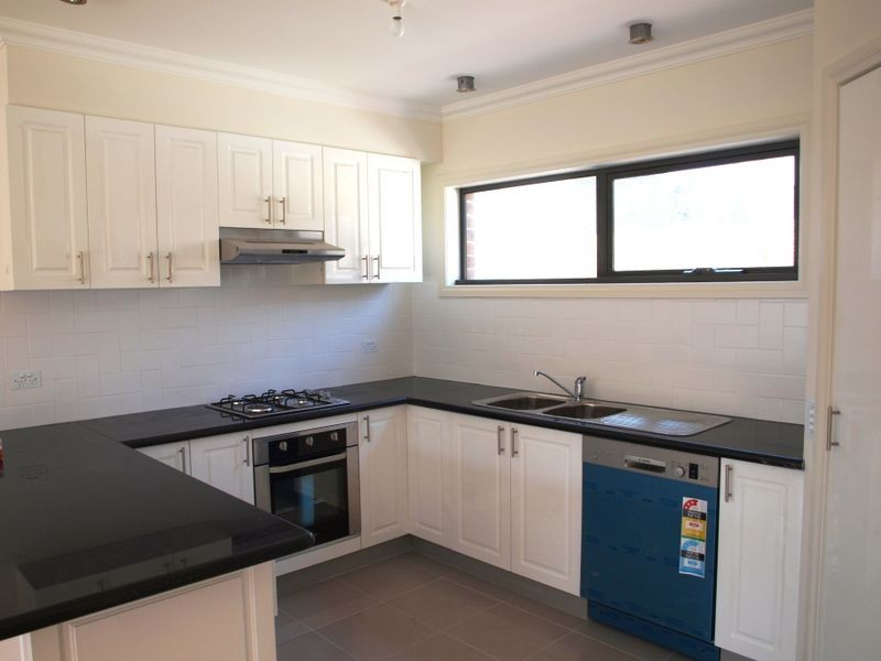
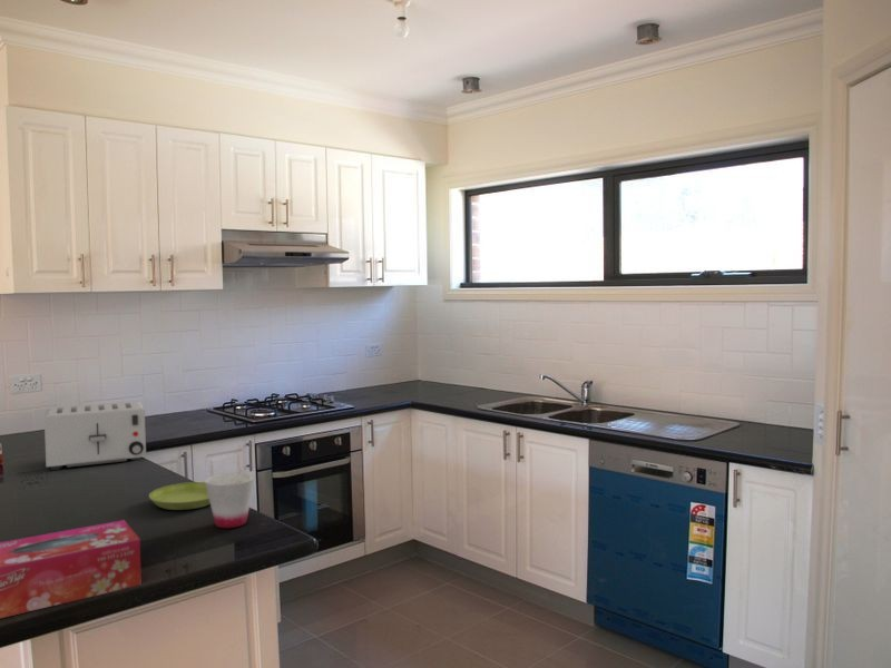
+ tissue box (57, 567)
+ saucer (187, 497)
+ toaster (96, 434)
+ cup (229, 501)
